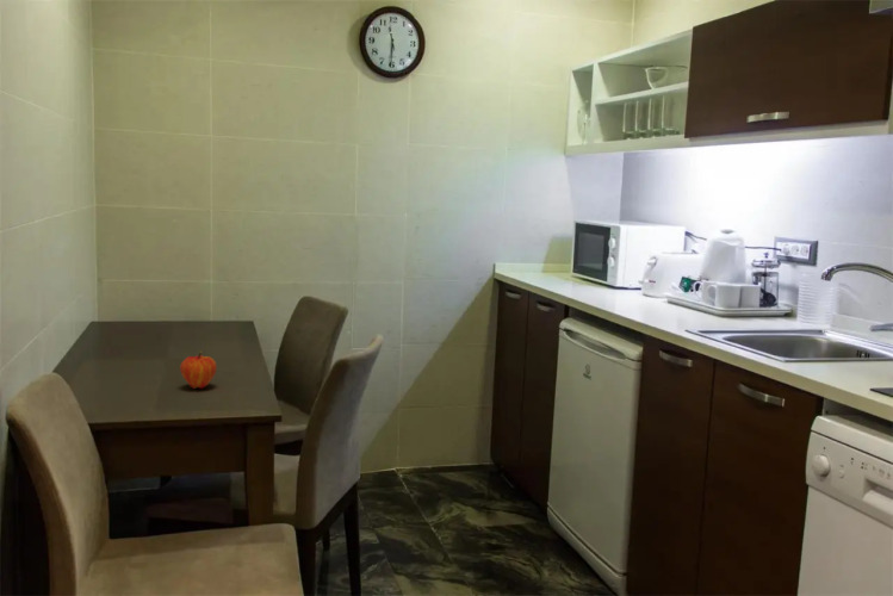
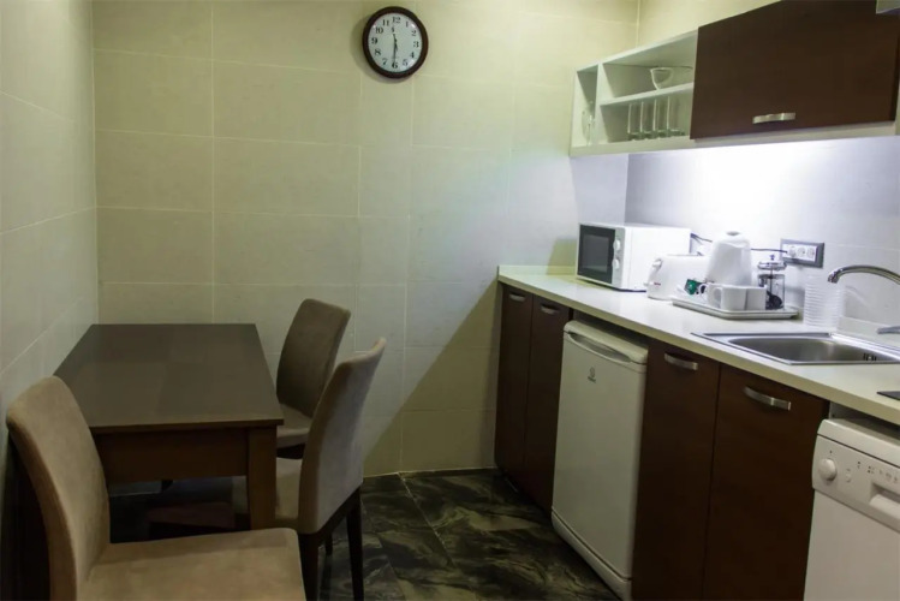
- fruit (198, 370)
